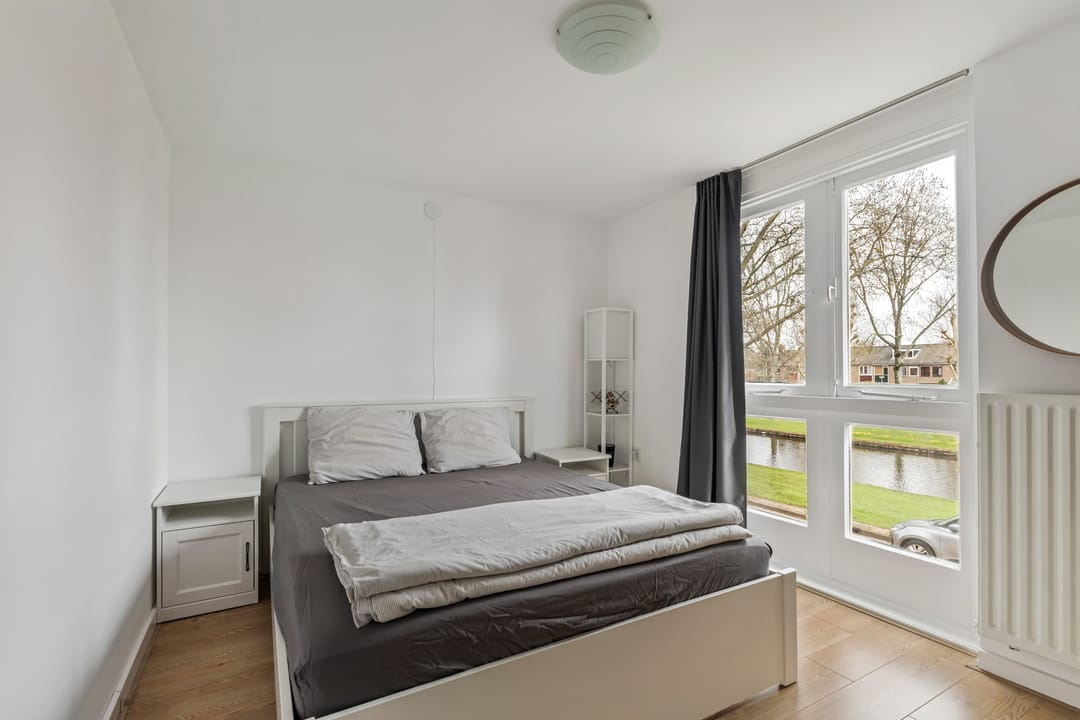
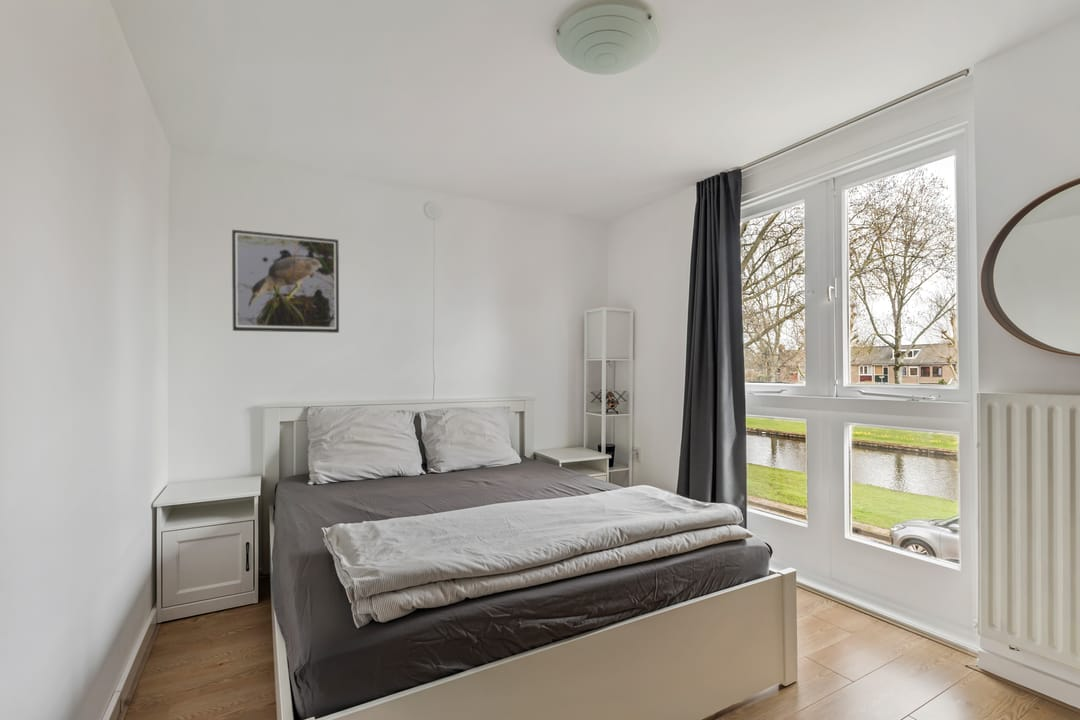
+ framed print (287, 283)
